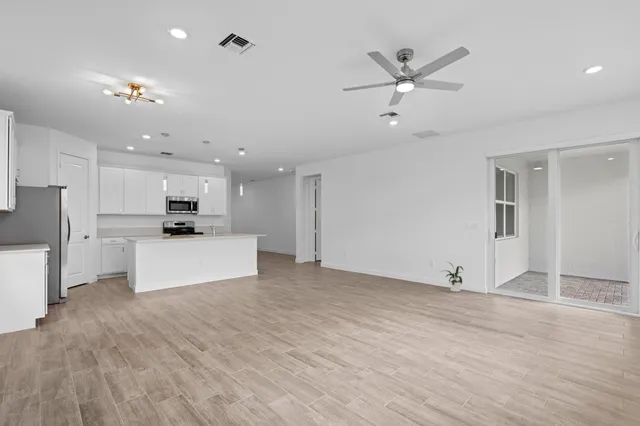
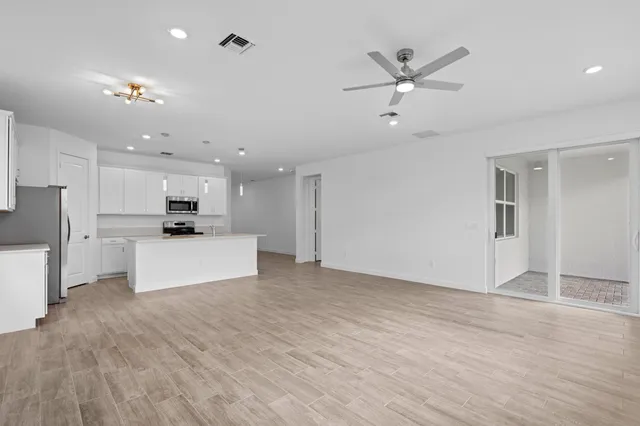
- house plant (454, 276)
